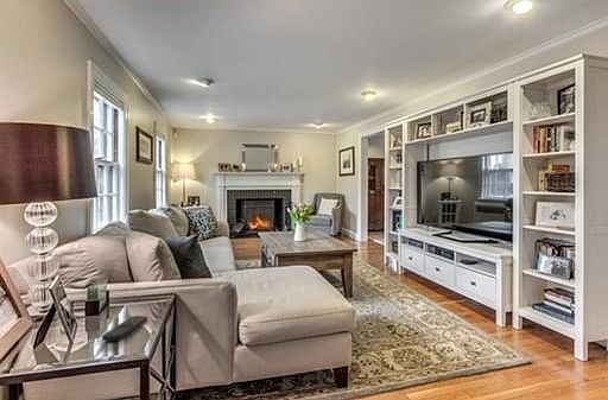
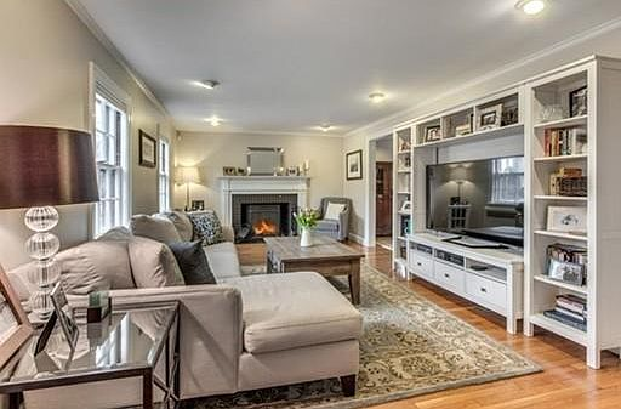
- remote control (126, 326)
